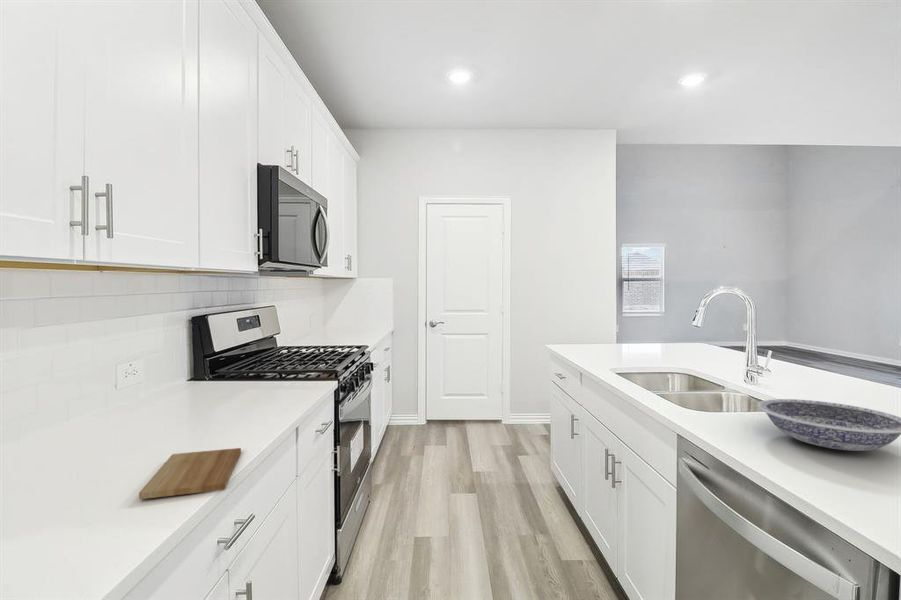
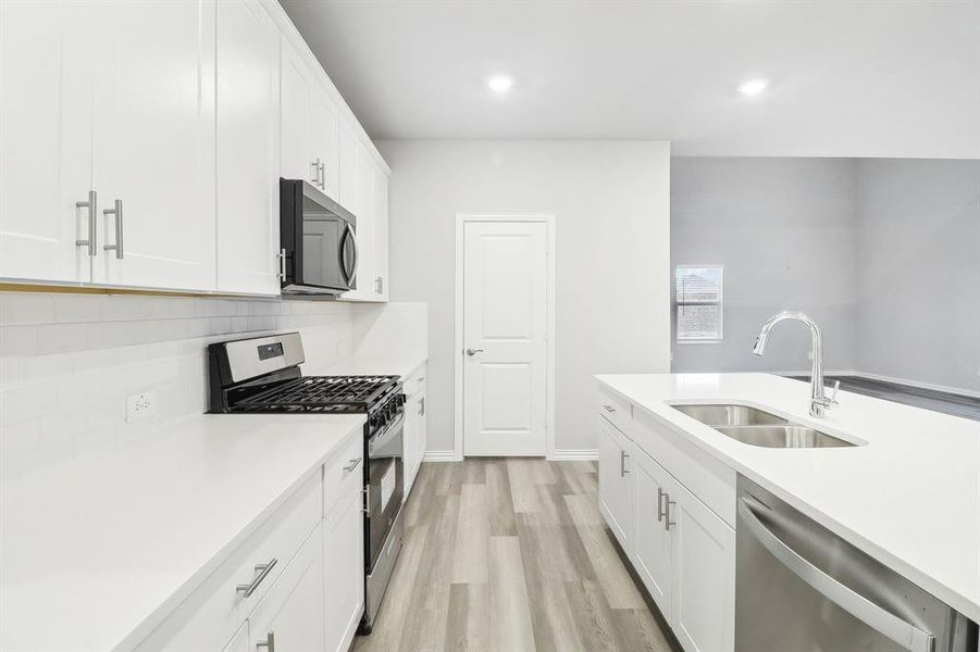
- cutting board (196, 470)
- bowl (828, 428)
